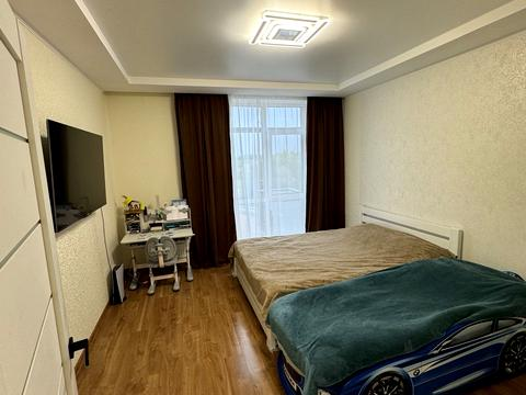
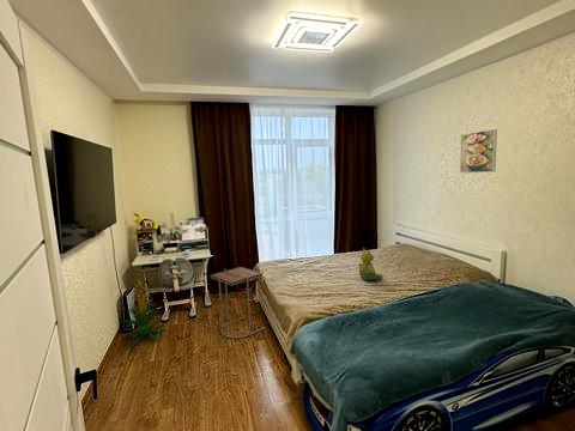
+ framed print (477, 152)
+ indoor plant (141, 308)
+ side table (226, 301)
+ teddy bear (370, 263)
